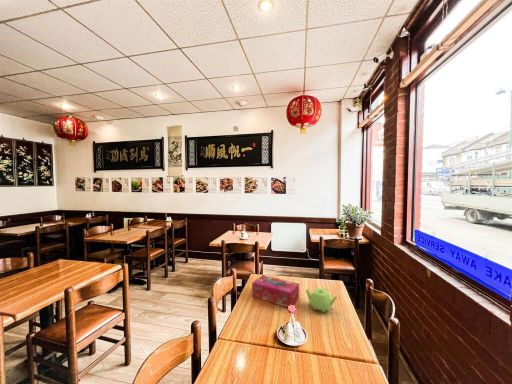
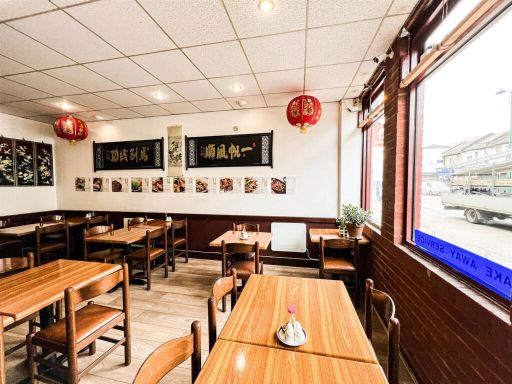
- teapot (321, 297)
- tissue box (275, 290)
